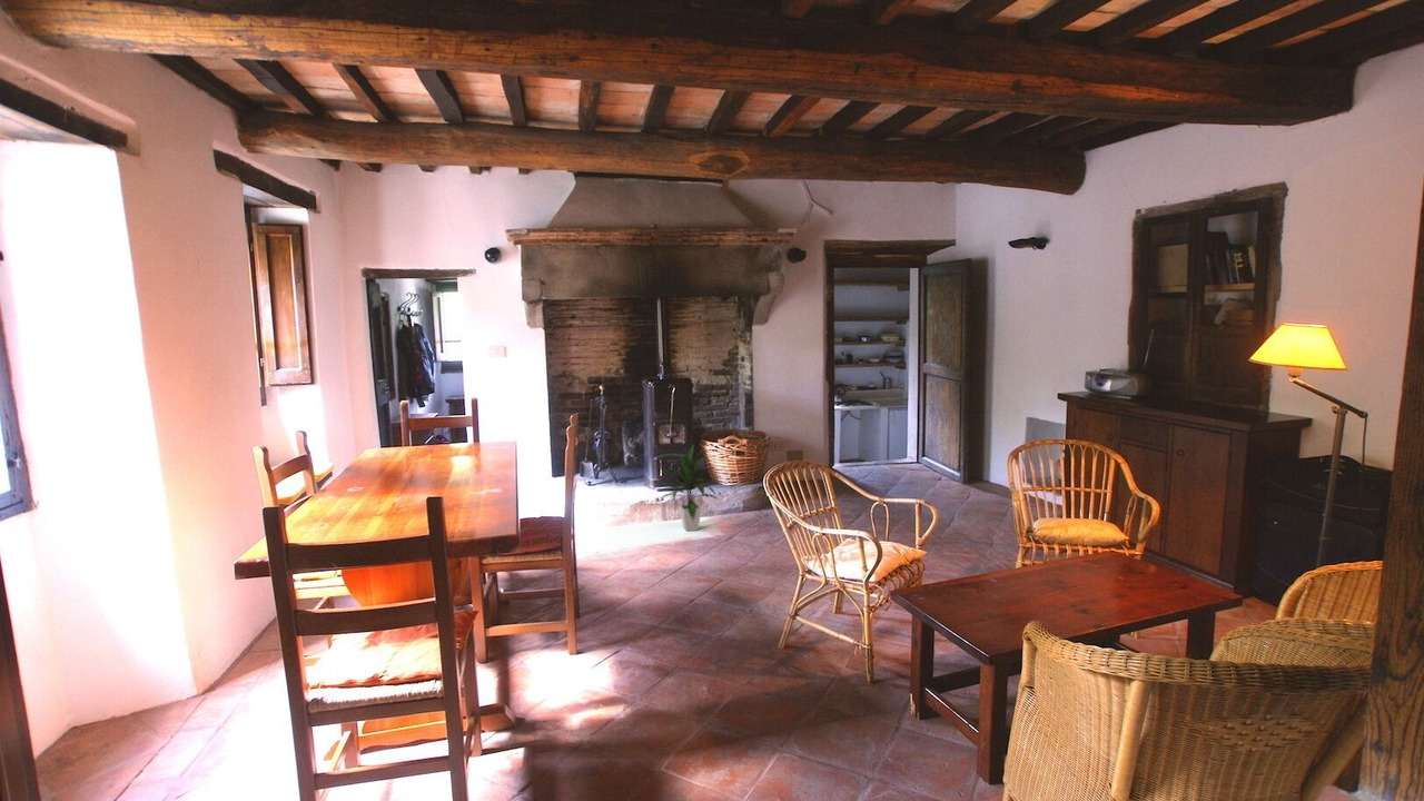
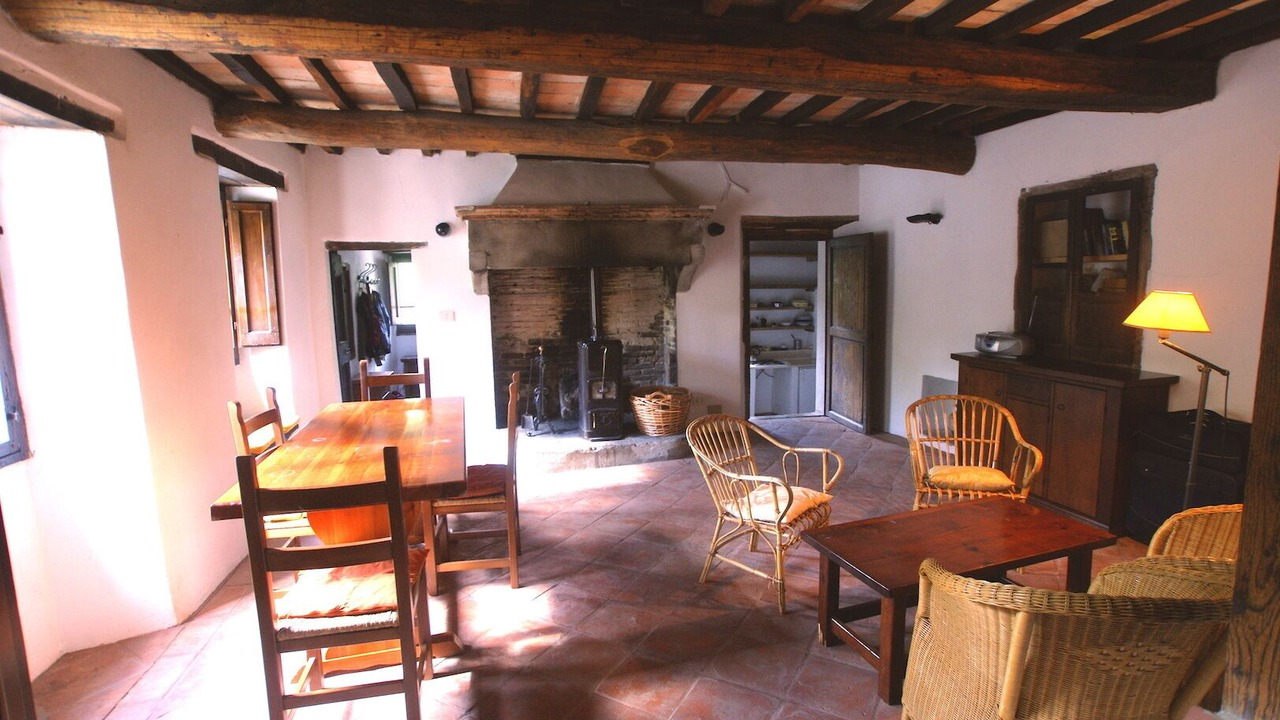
- indoor plant (688, 487)
